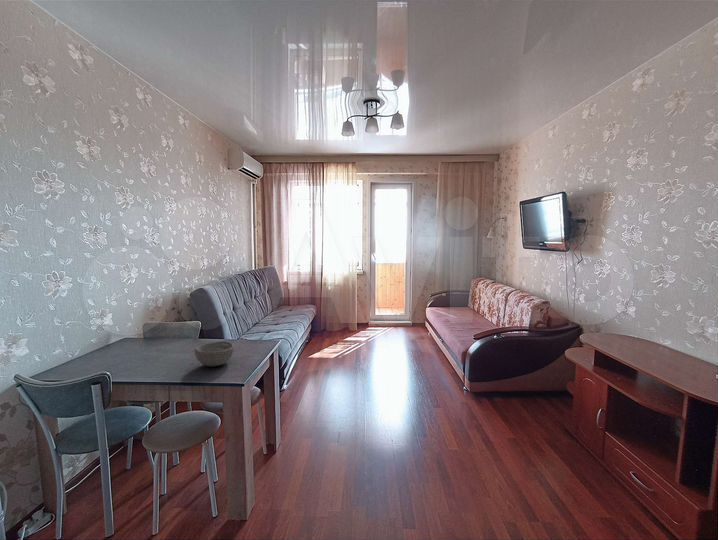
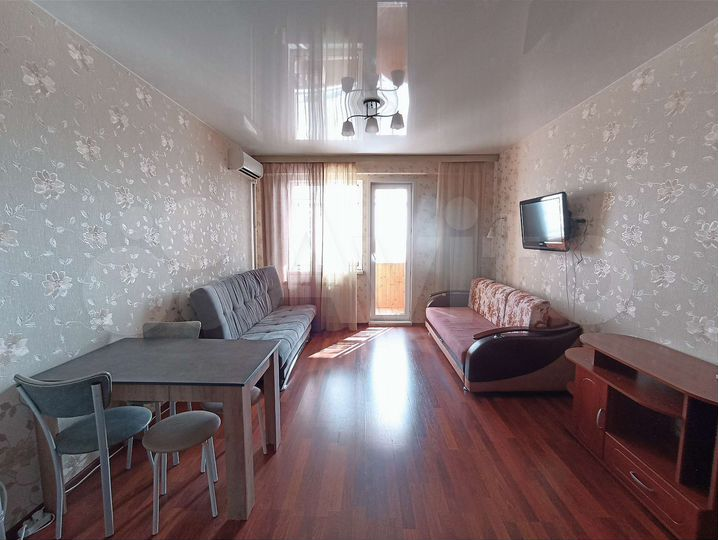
- bowl (215, 354)
